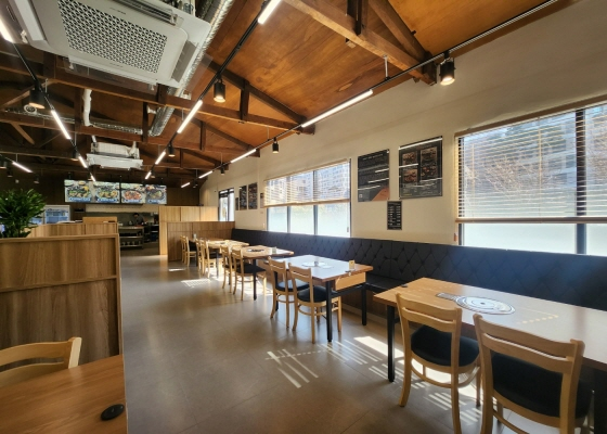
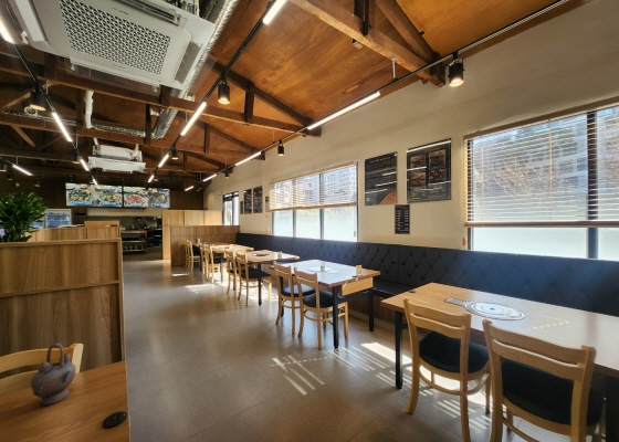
+ teapot (56, 371)
